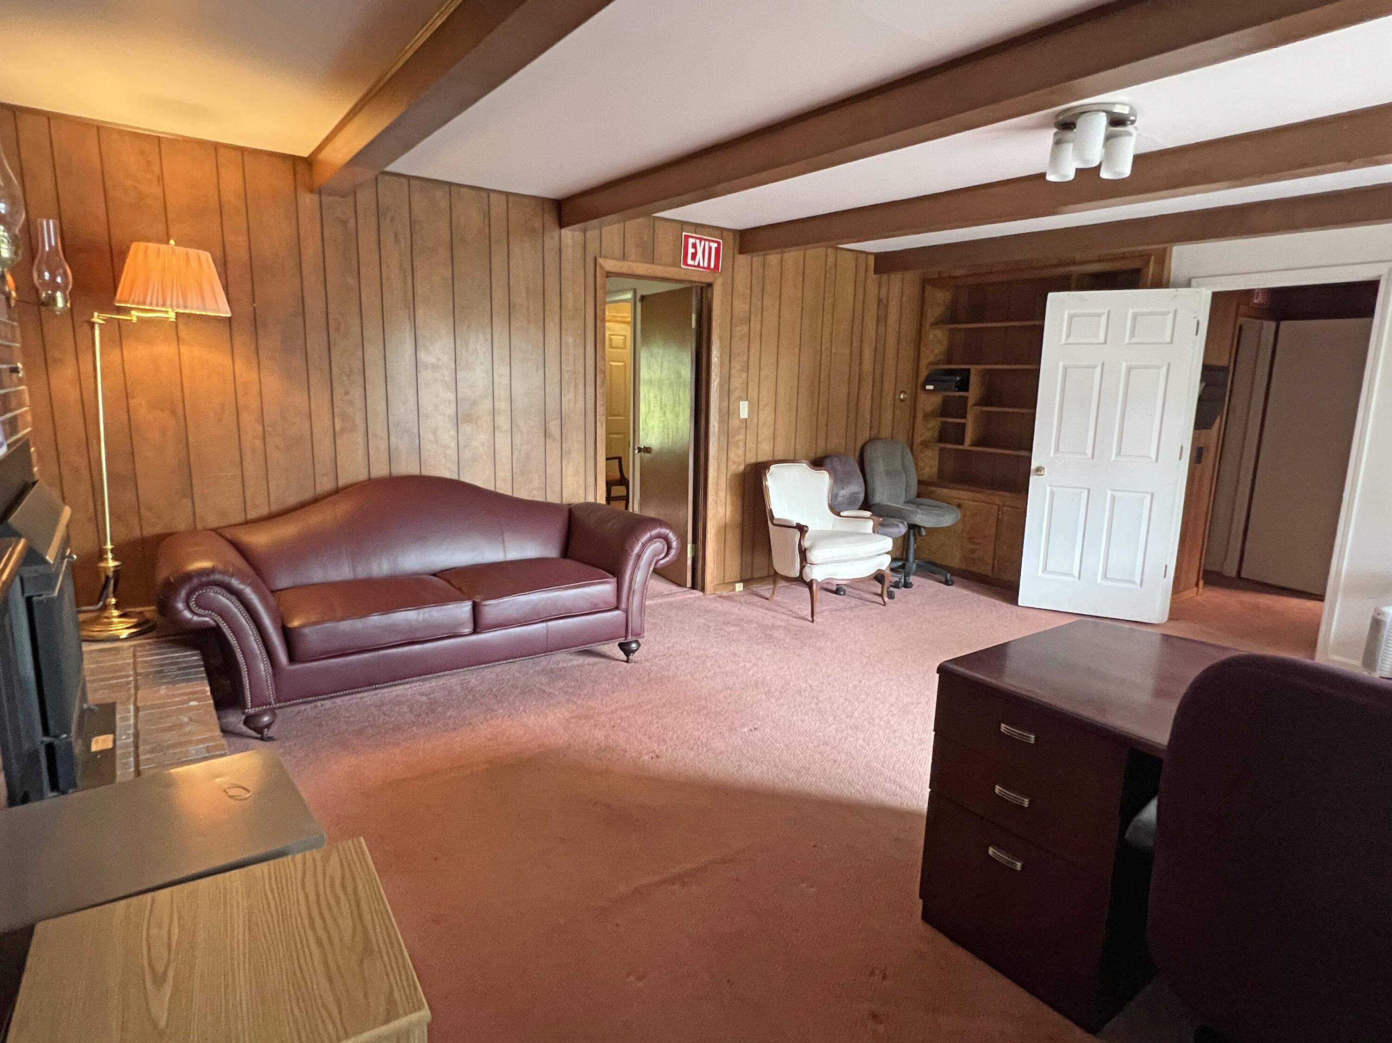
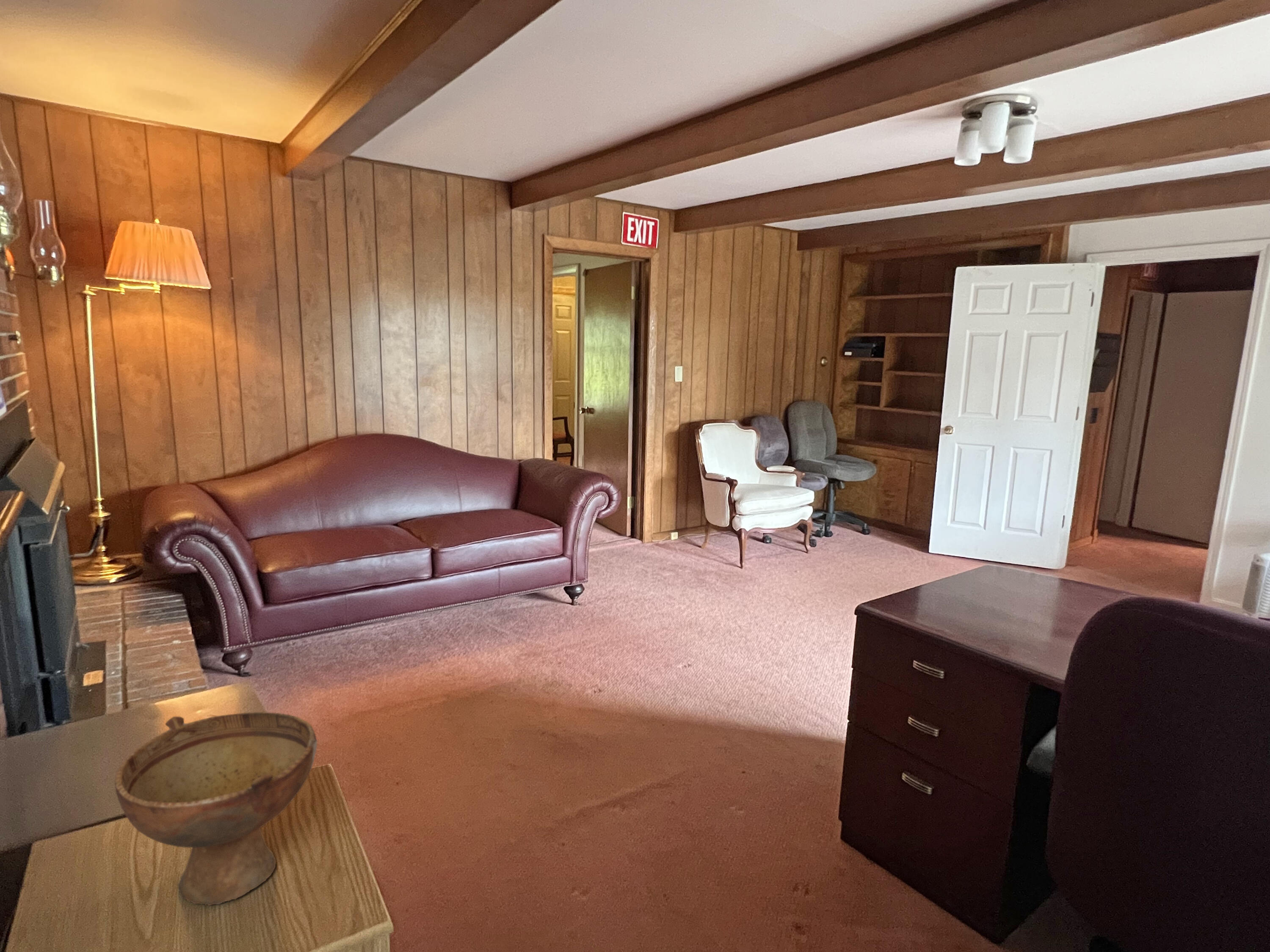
+ bowl (226, 807)
